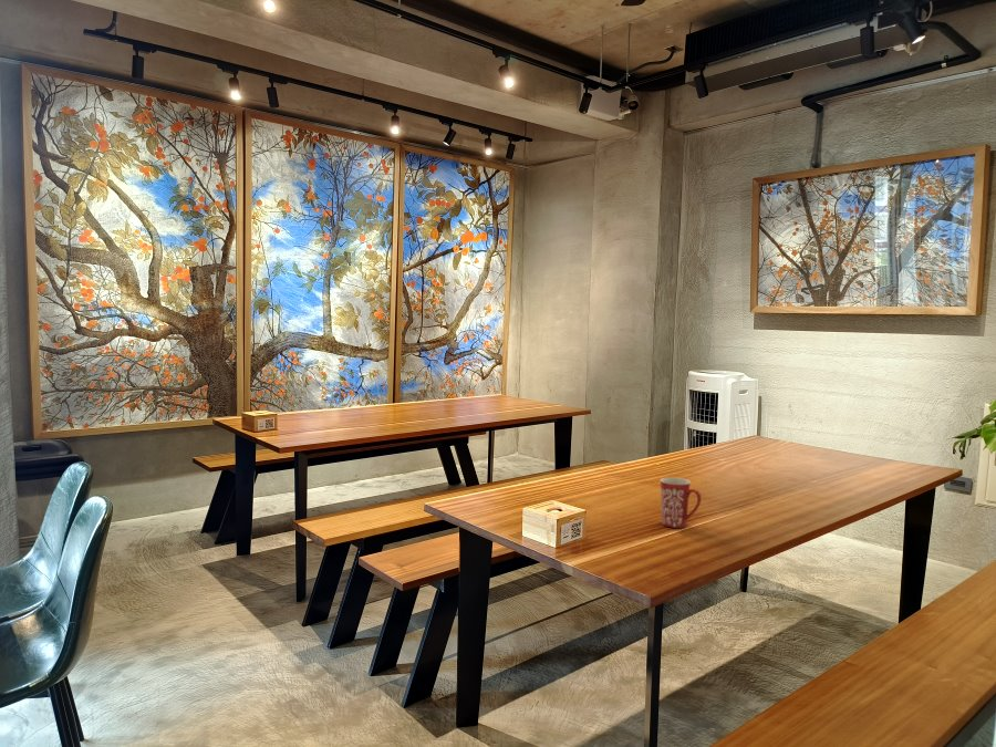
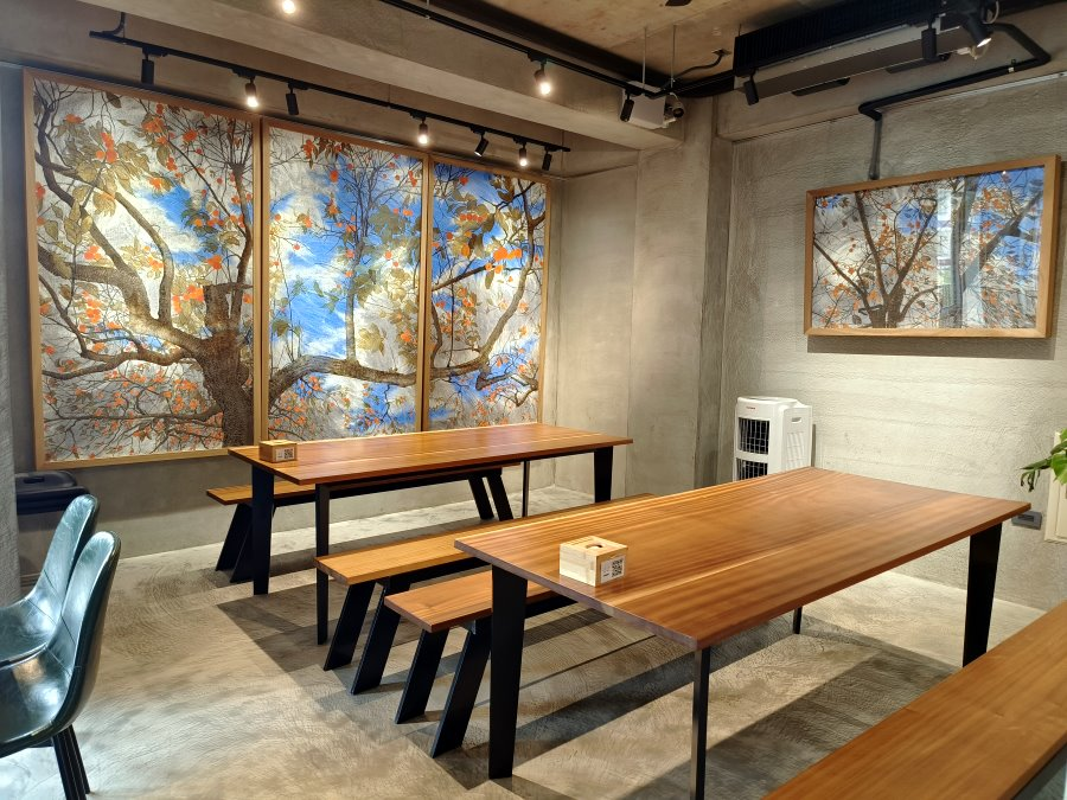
- mug (679, 504)
